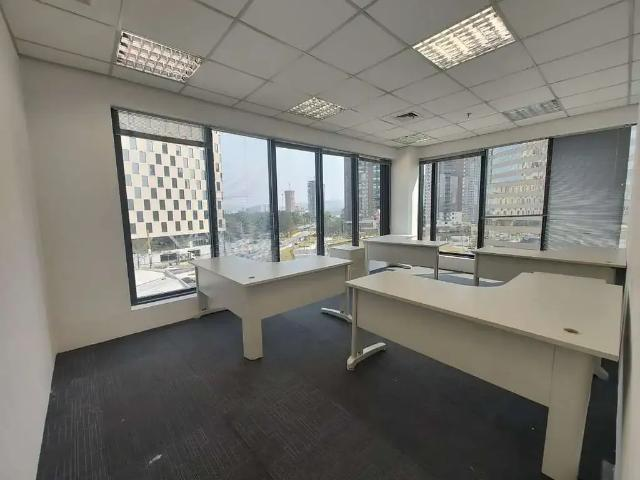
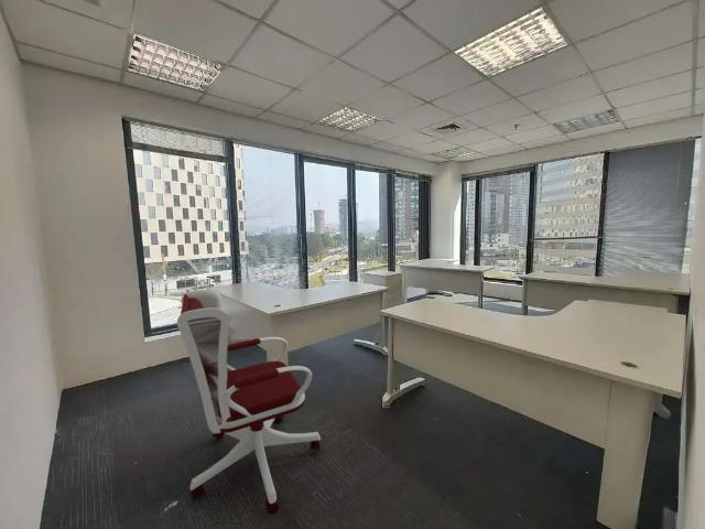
+ office chair (252, 377)
